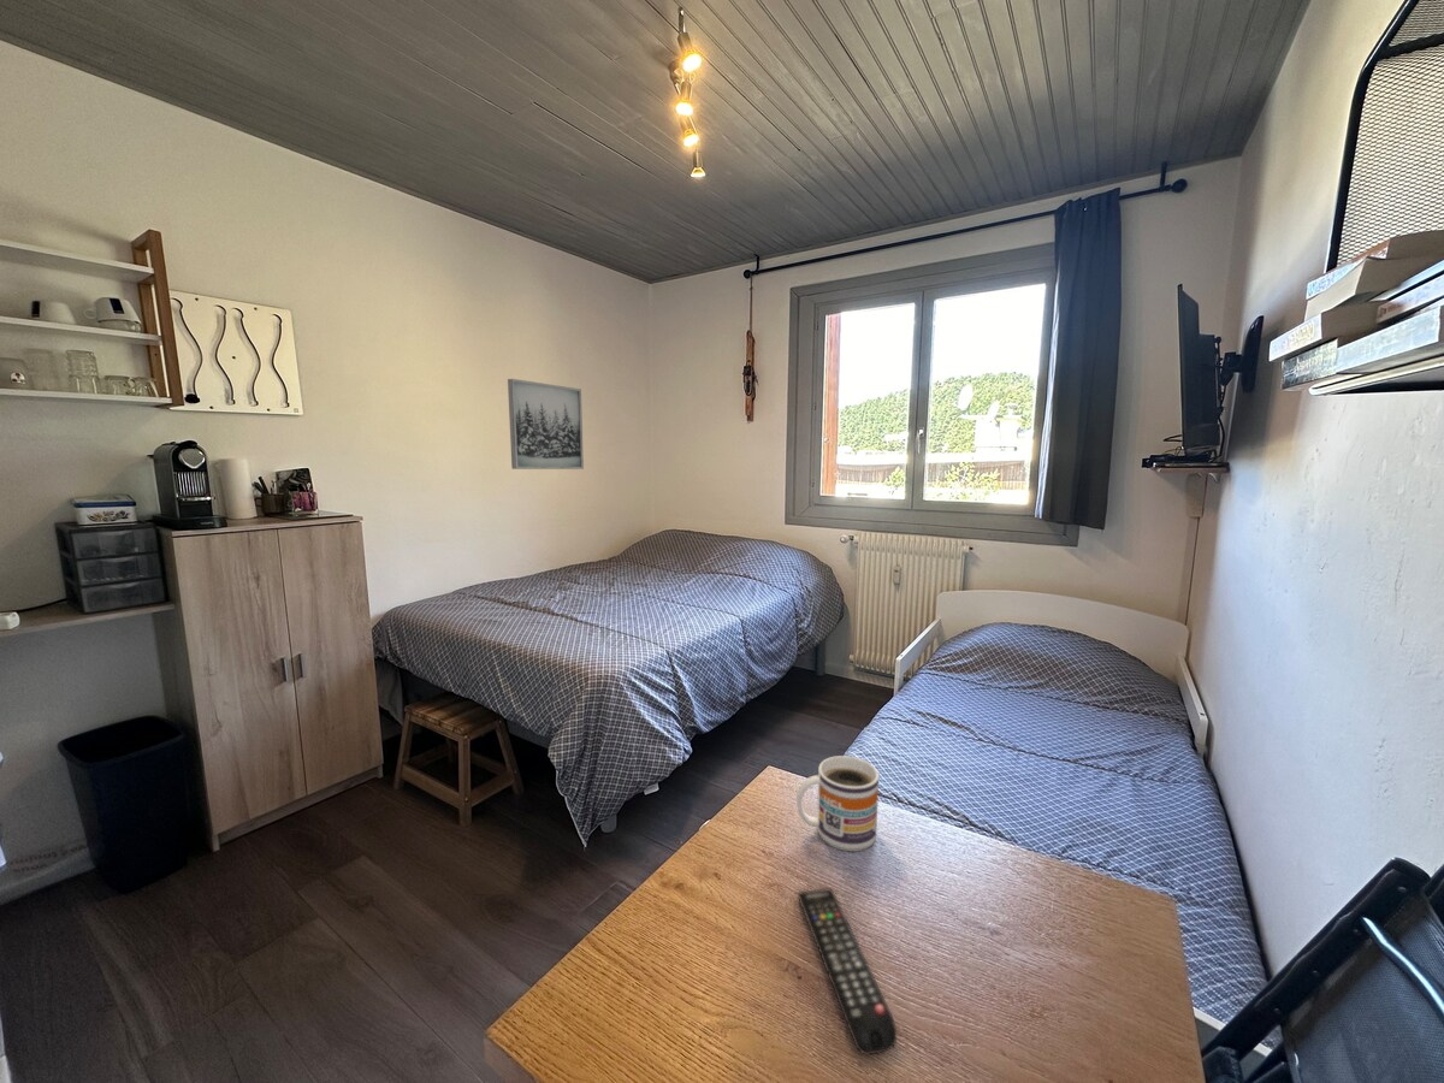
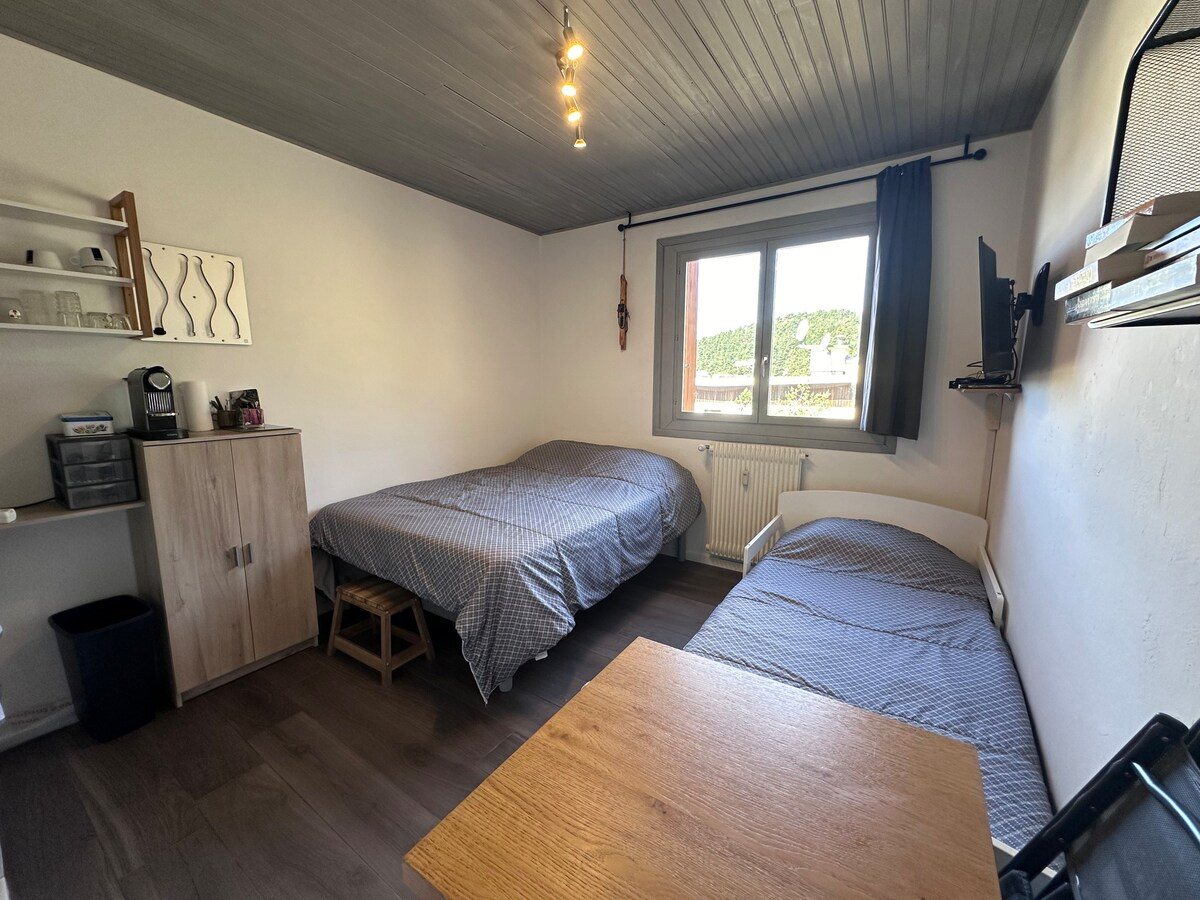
- remote control (839, 954)
- wall art (548, 426)
- mug (840, 799)
